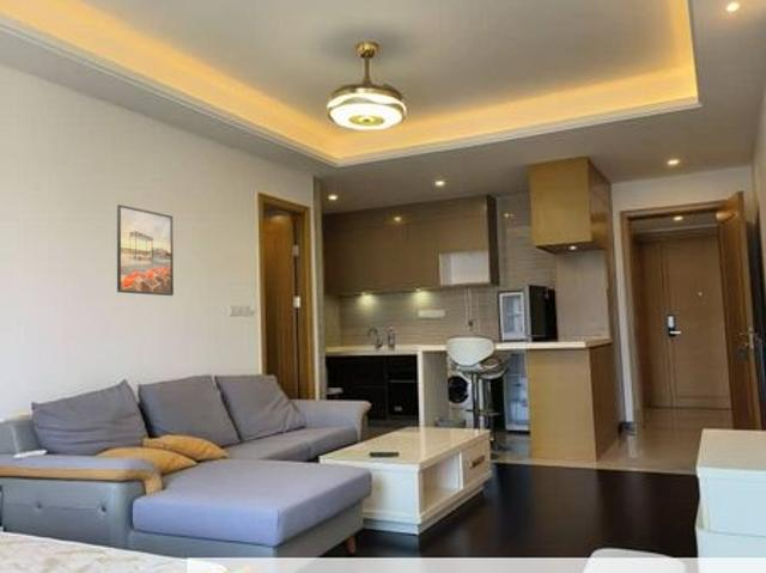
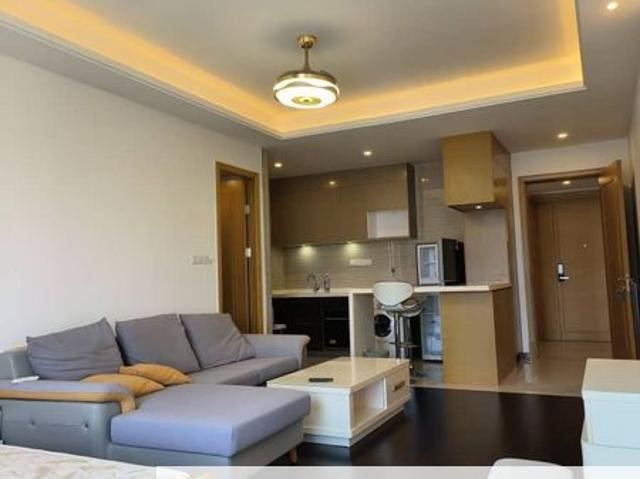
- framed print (146, 251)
